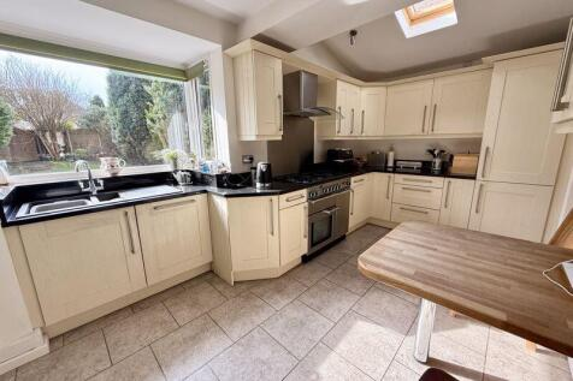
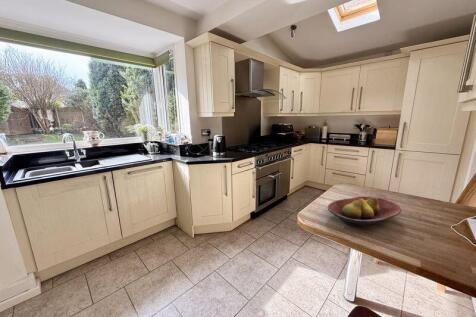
+ fruit bowl (363, 207)
